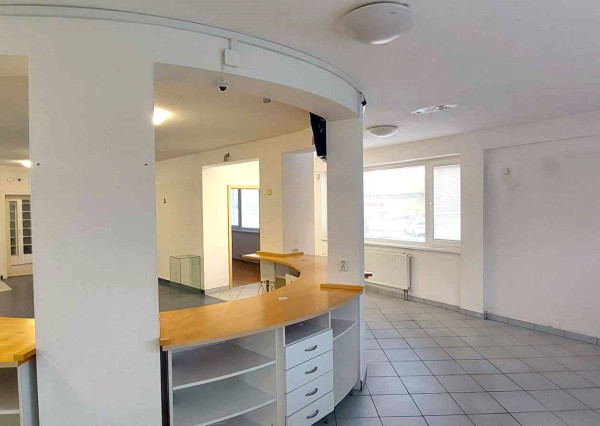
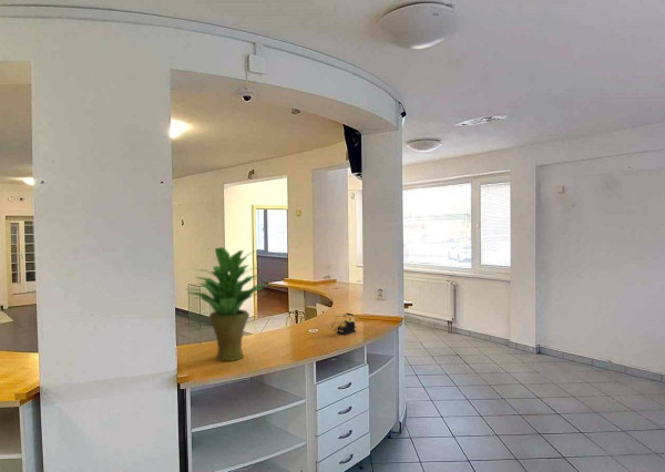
+ potted plant (229, 301)
+ telephone (342, 321)
